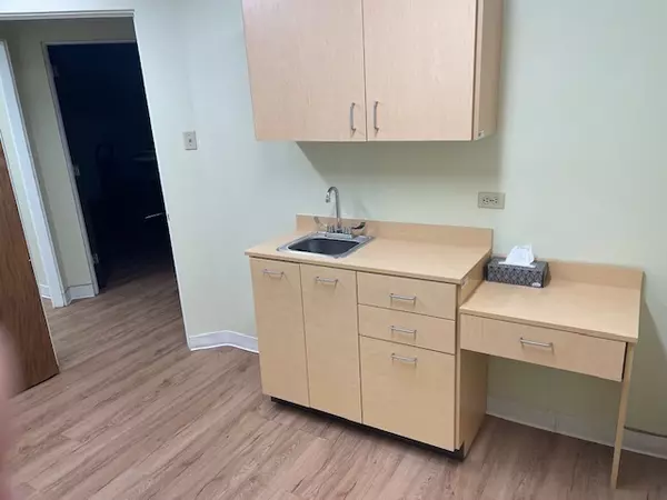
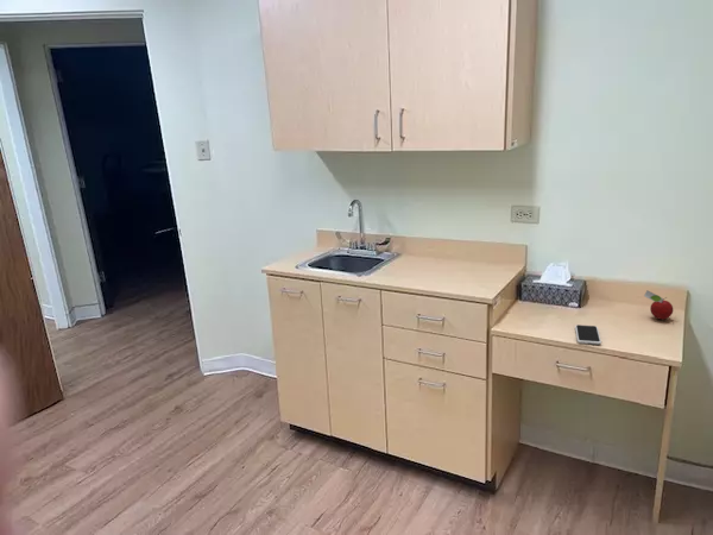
+ fruit (658, 306)
+ smartphone (587, 334)
